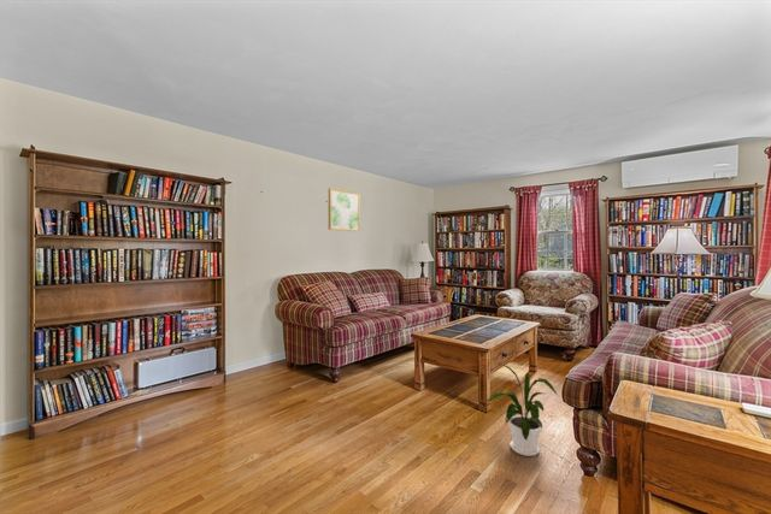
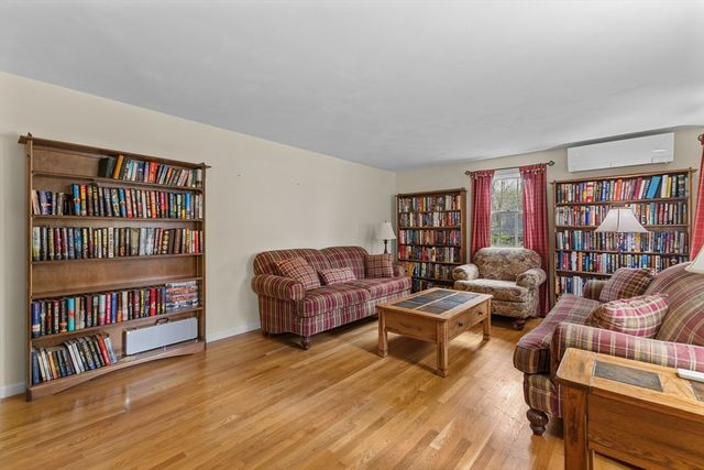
- wall art (345, 211)
- house plant (522, 409)
